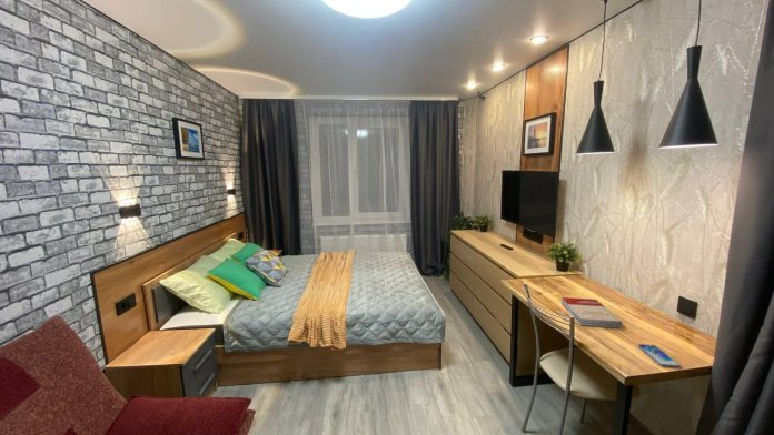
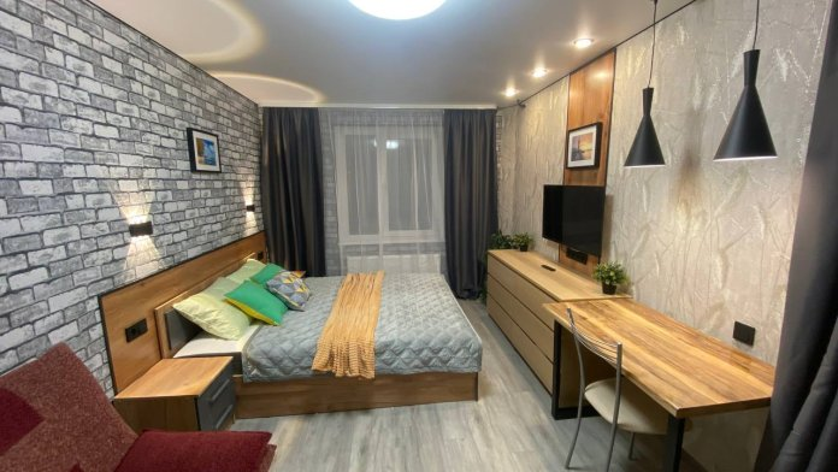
- smartphone (657, 355)
- book (588, 311)
